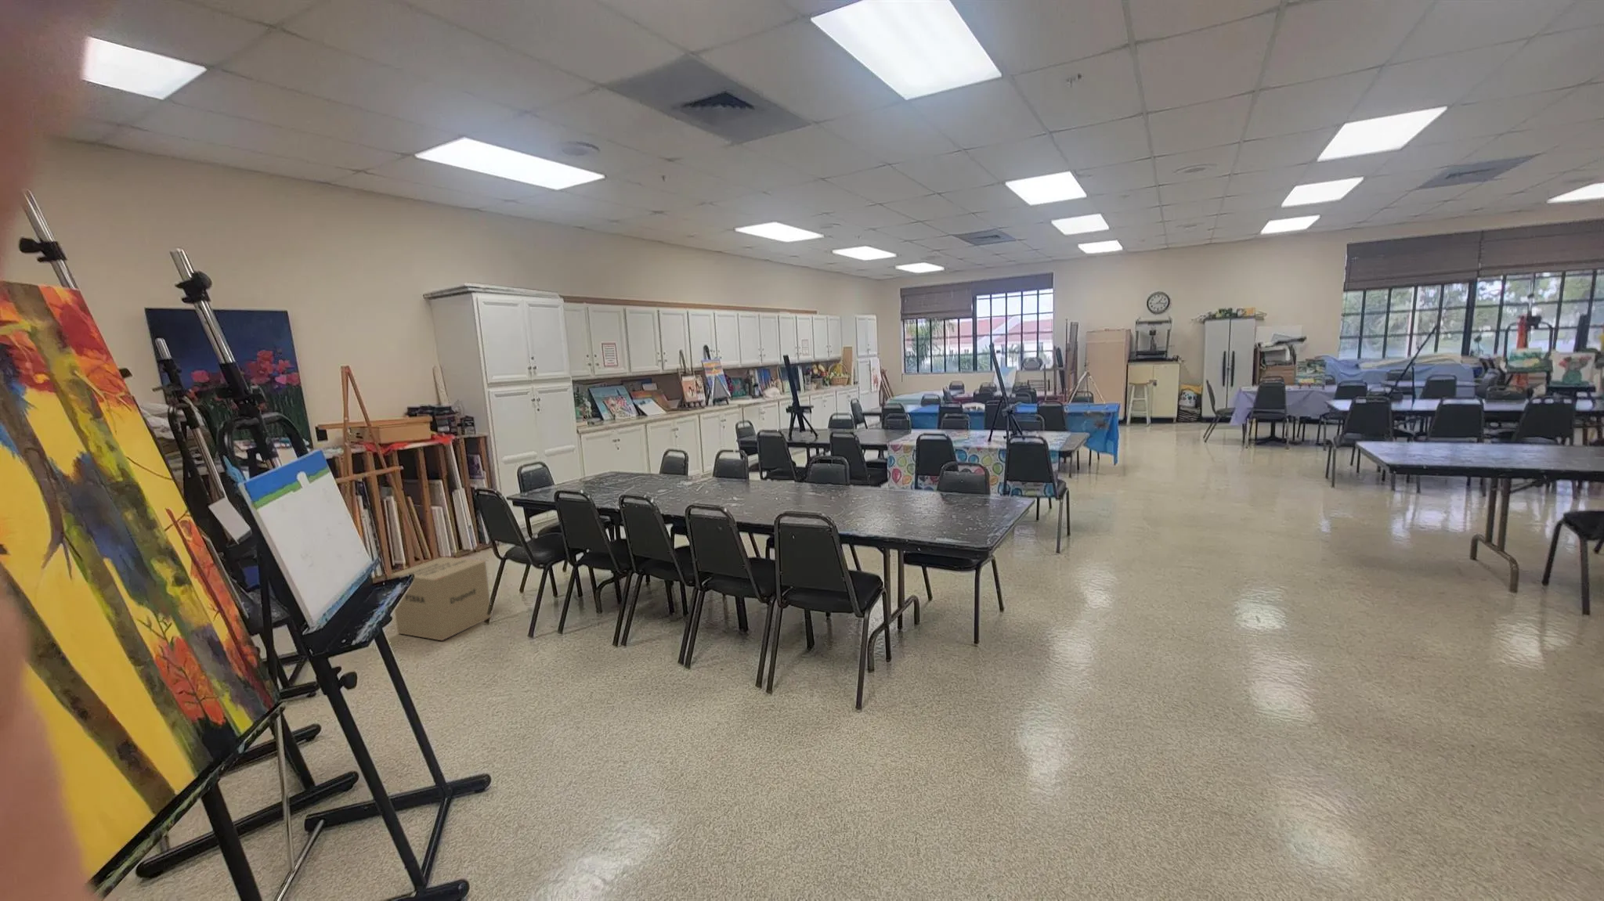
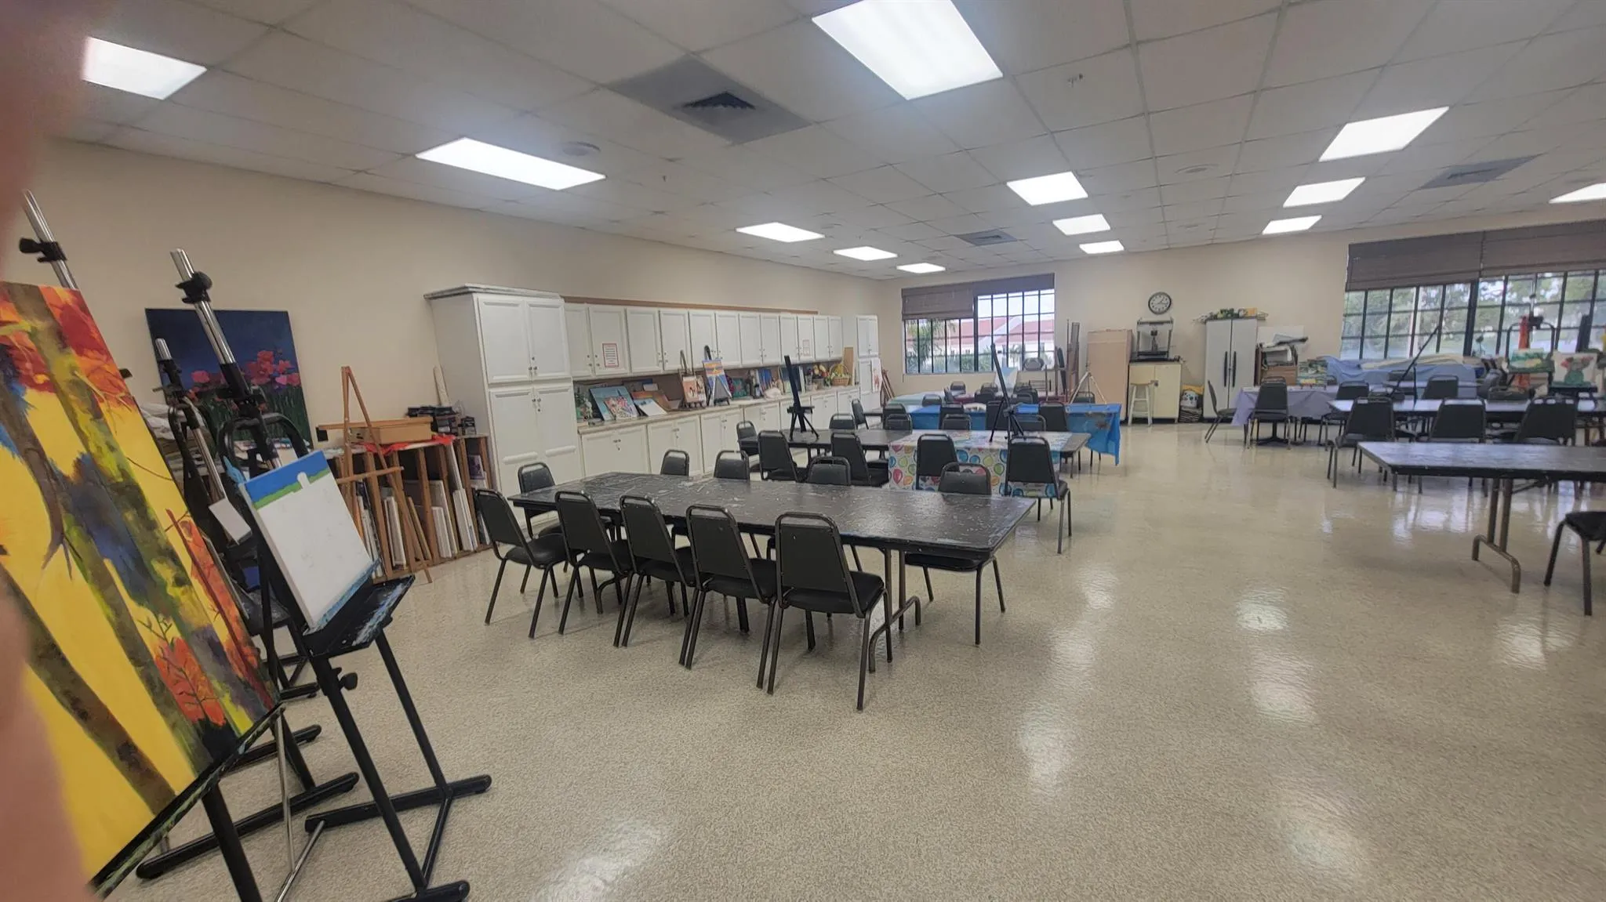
- cardboard box (443, 597)
